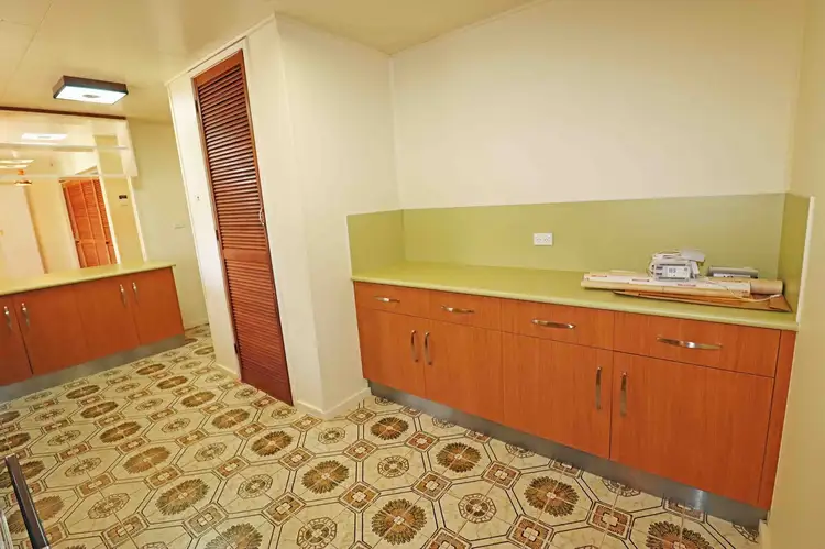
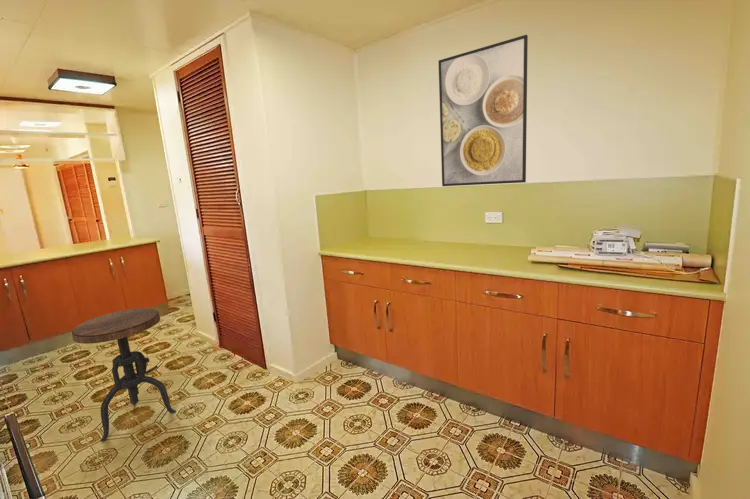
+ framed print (480, 118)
+ side table (127, 370)
